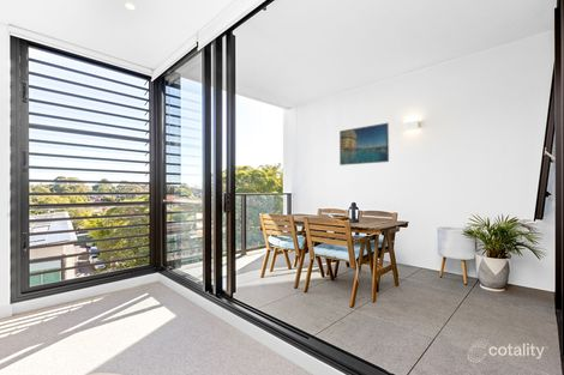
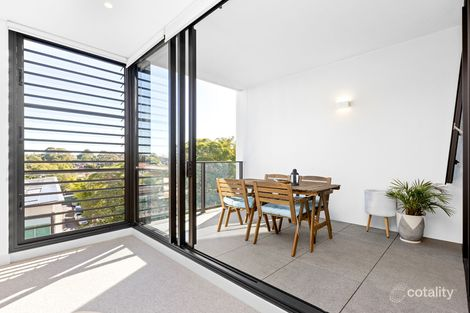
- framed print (362, 145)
